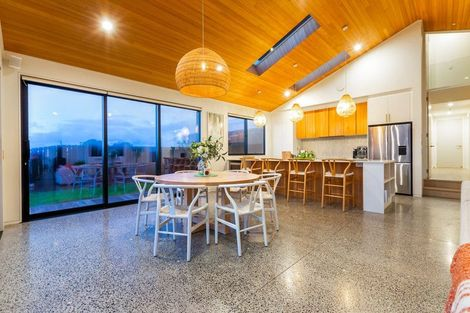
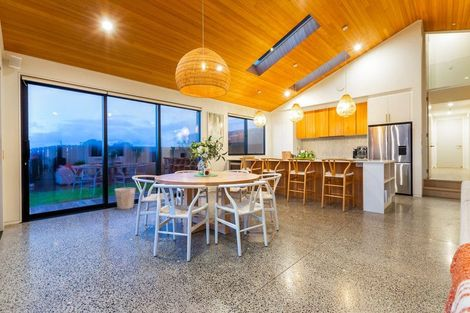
+ waste bin (125, 198)
